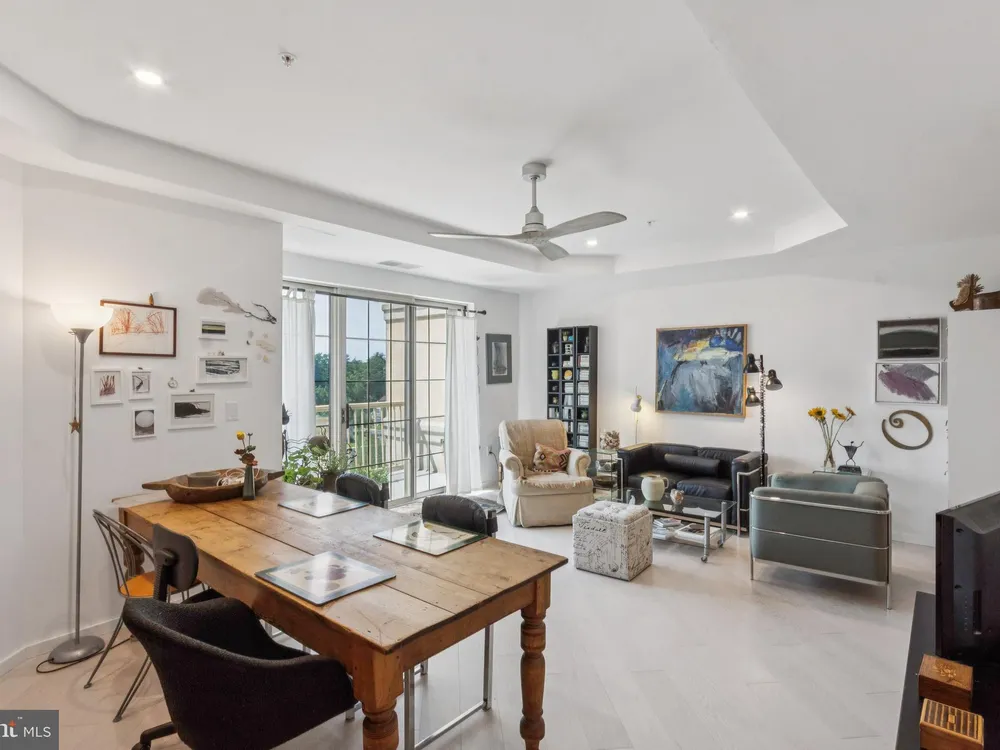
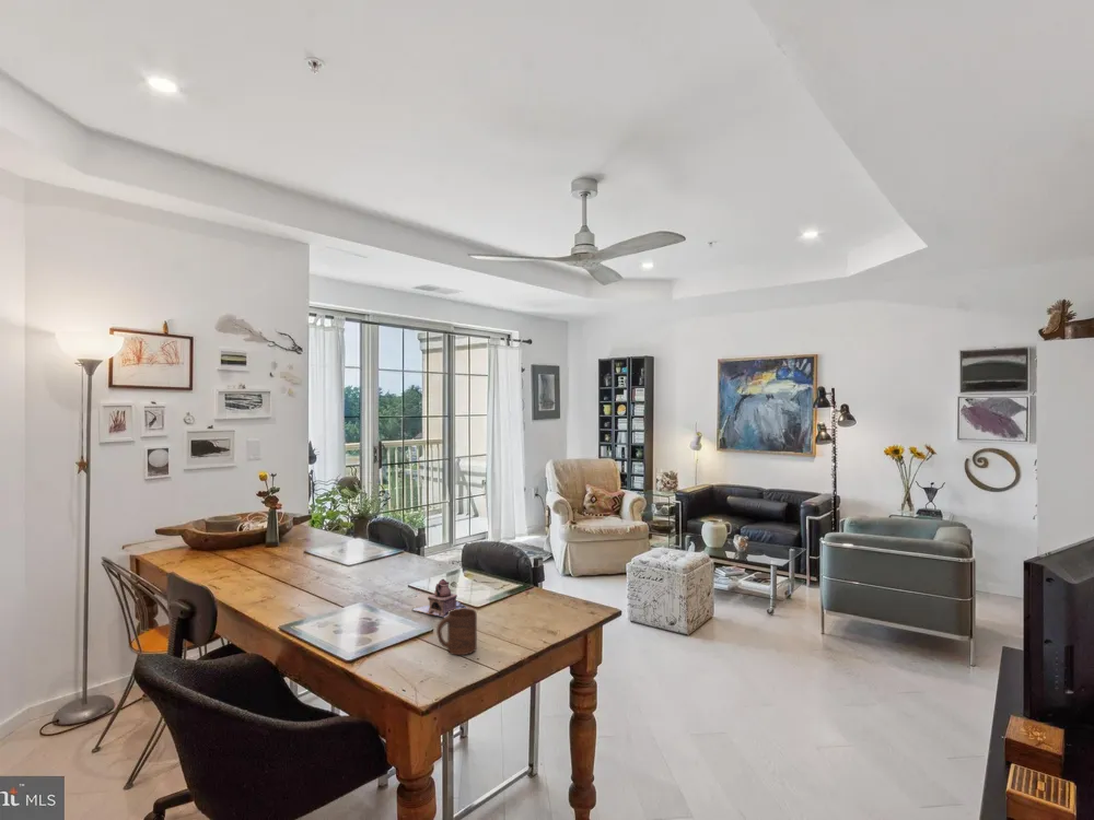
+ teapot (444, 595)
+ cup (458, 632)
